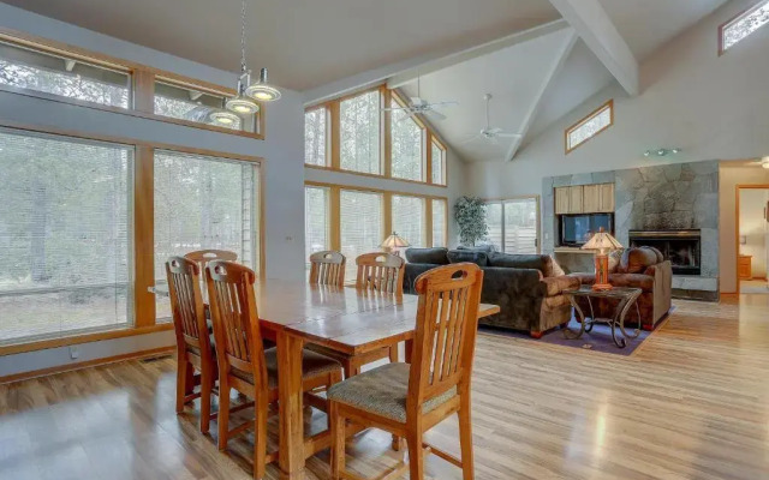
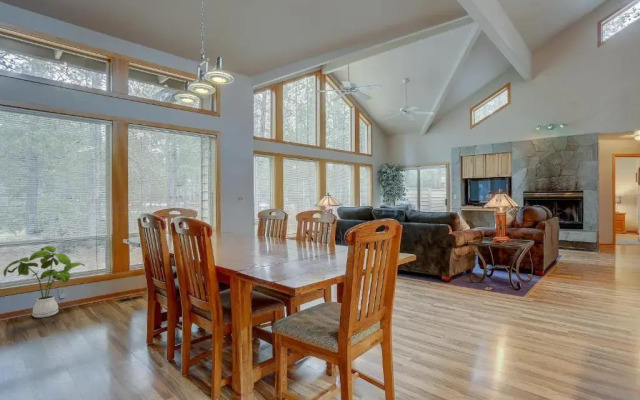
+ house plant (52, 280)
